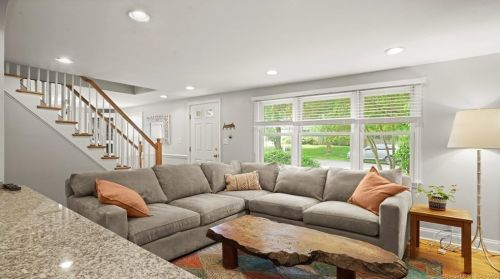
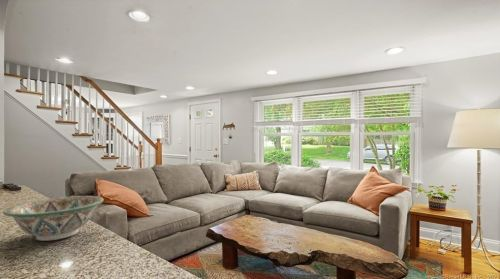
+ decorative bowl (57, 218)
